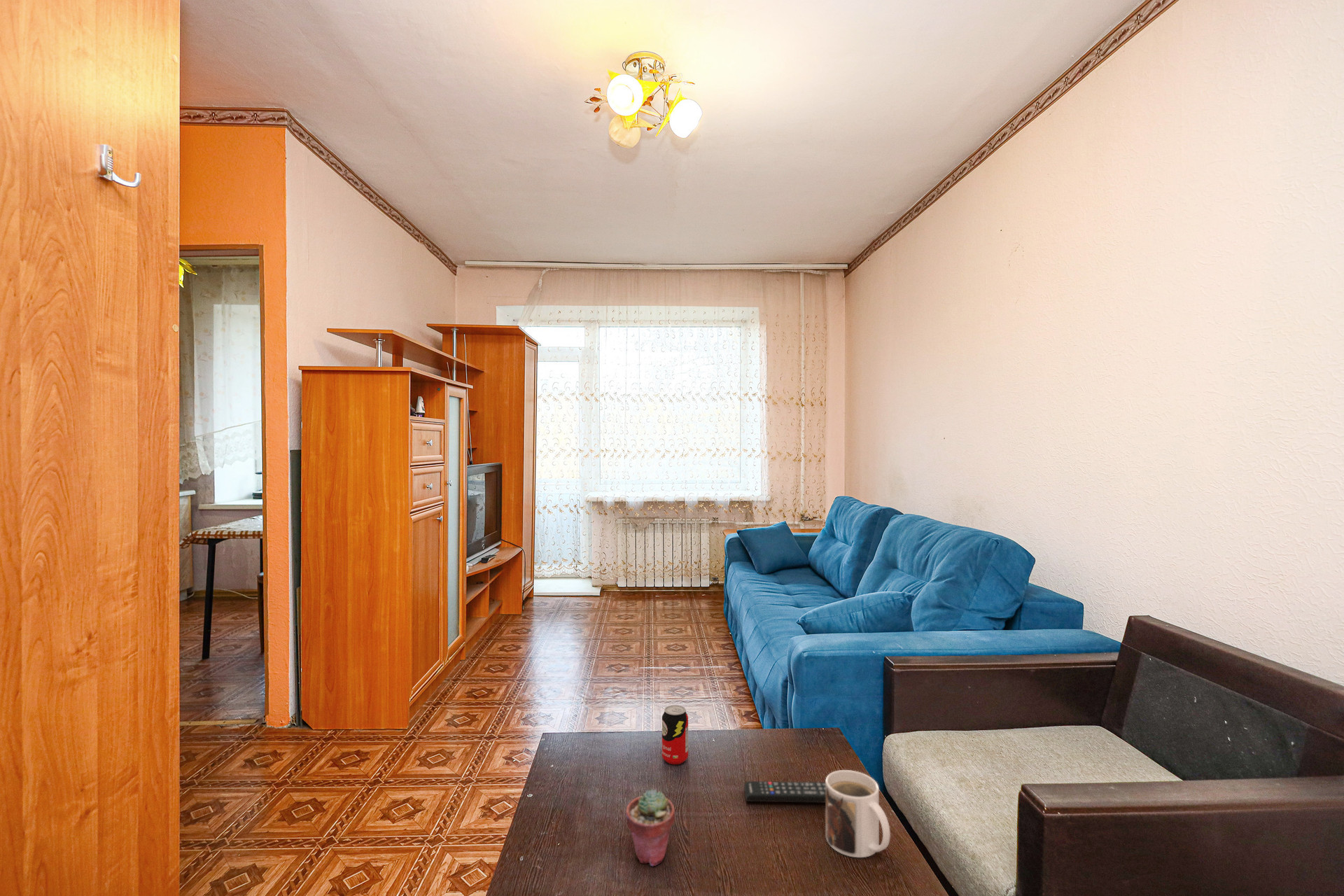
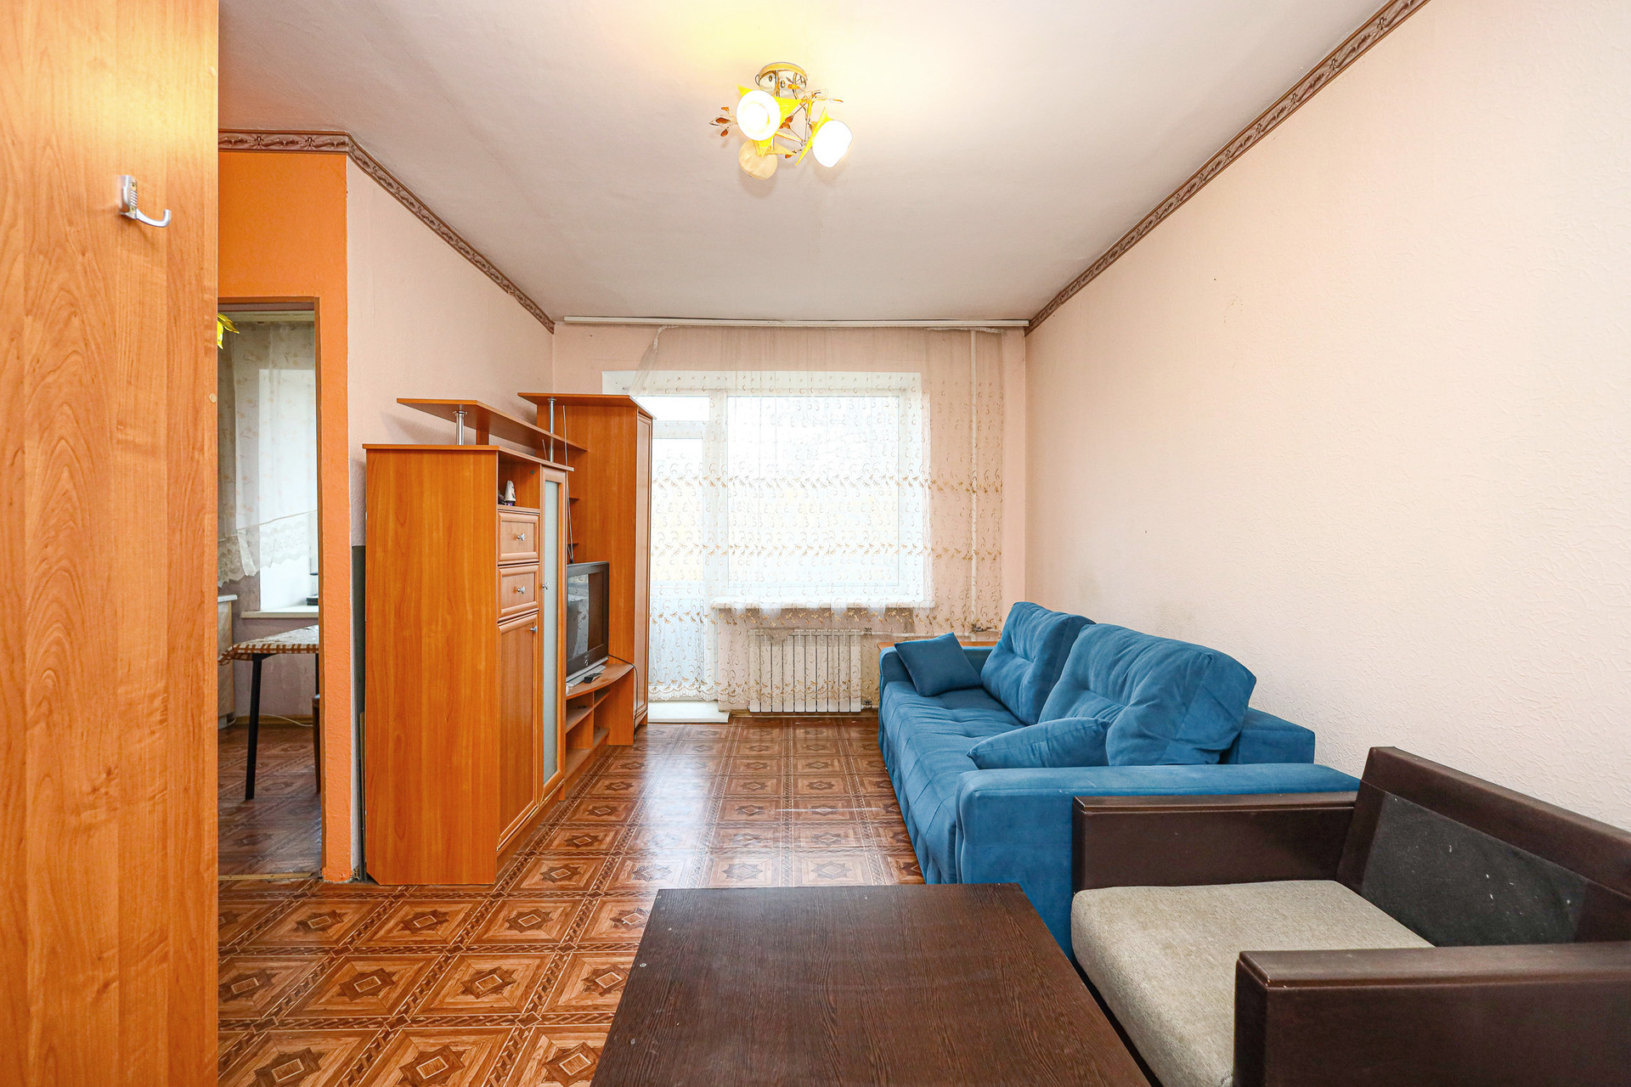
- beverage can (675, 734)
- potted succulent (650, 822)
- mug (855, 816)
- remote control (799, 793)
